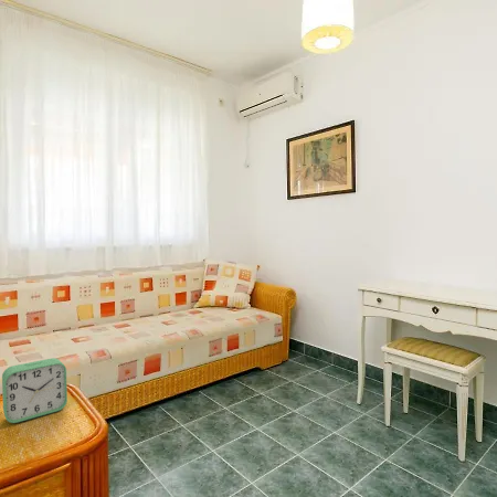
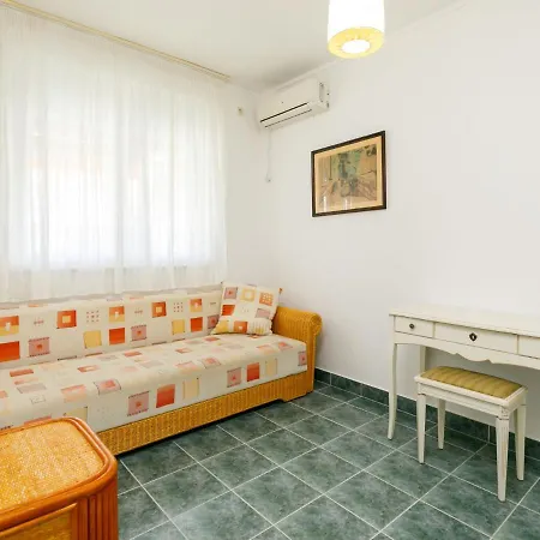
- alarm clock (34, 388)
